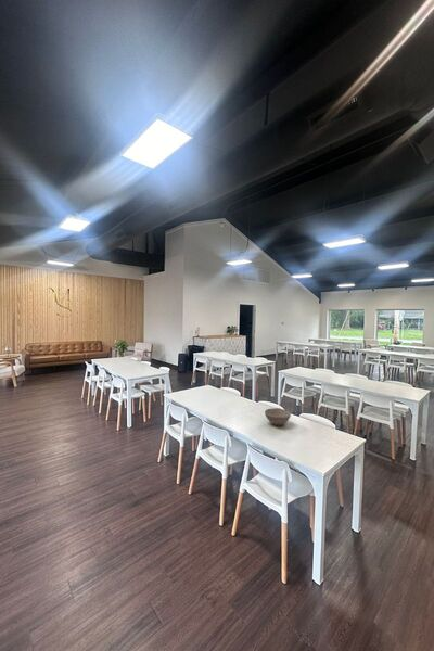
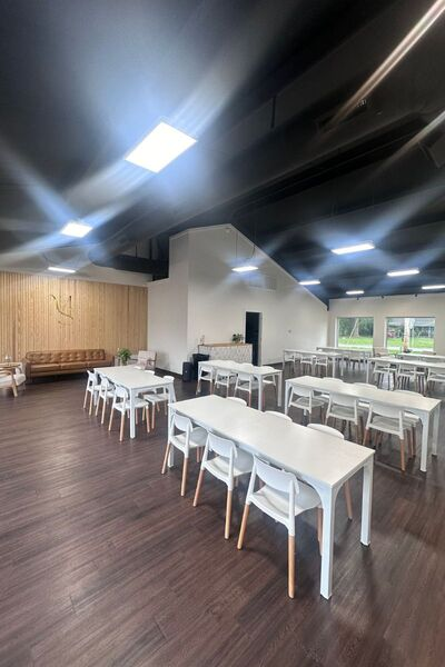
- bowl (277, 418)
